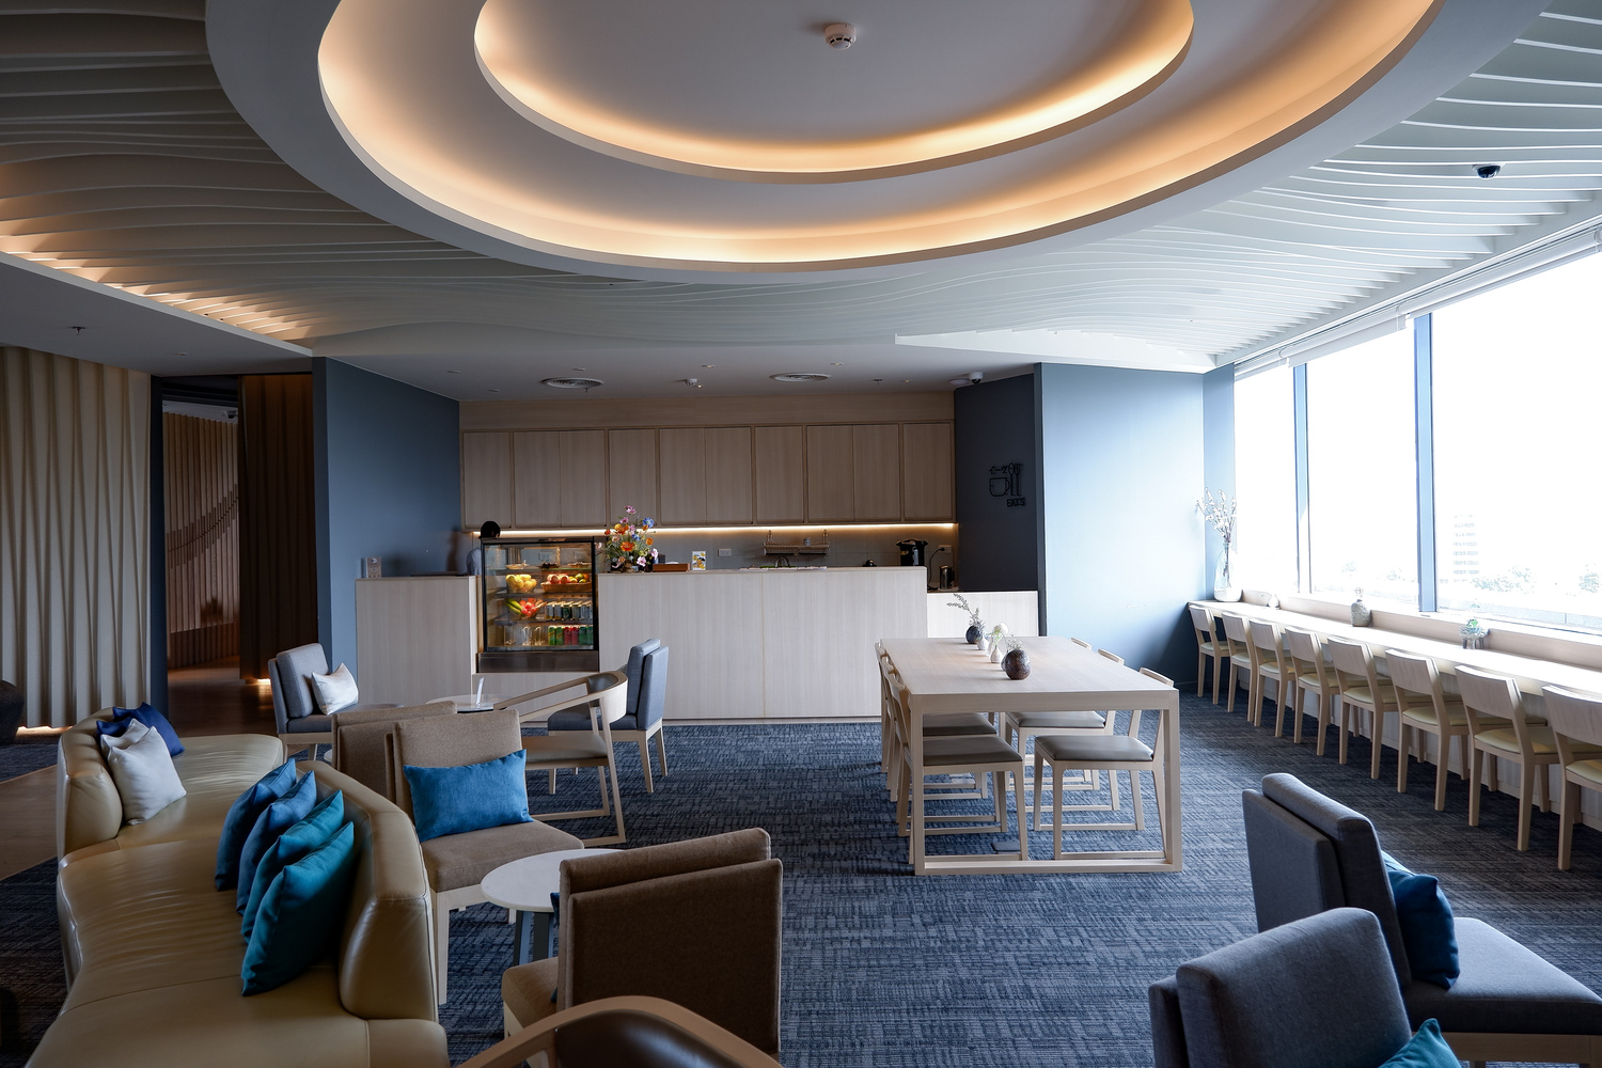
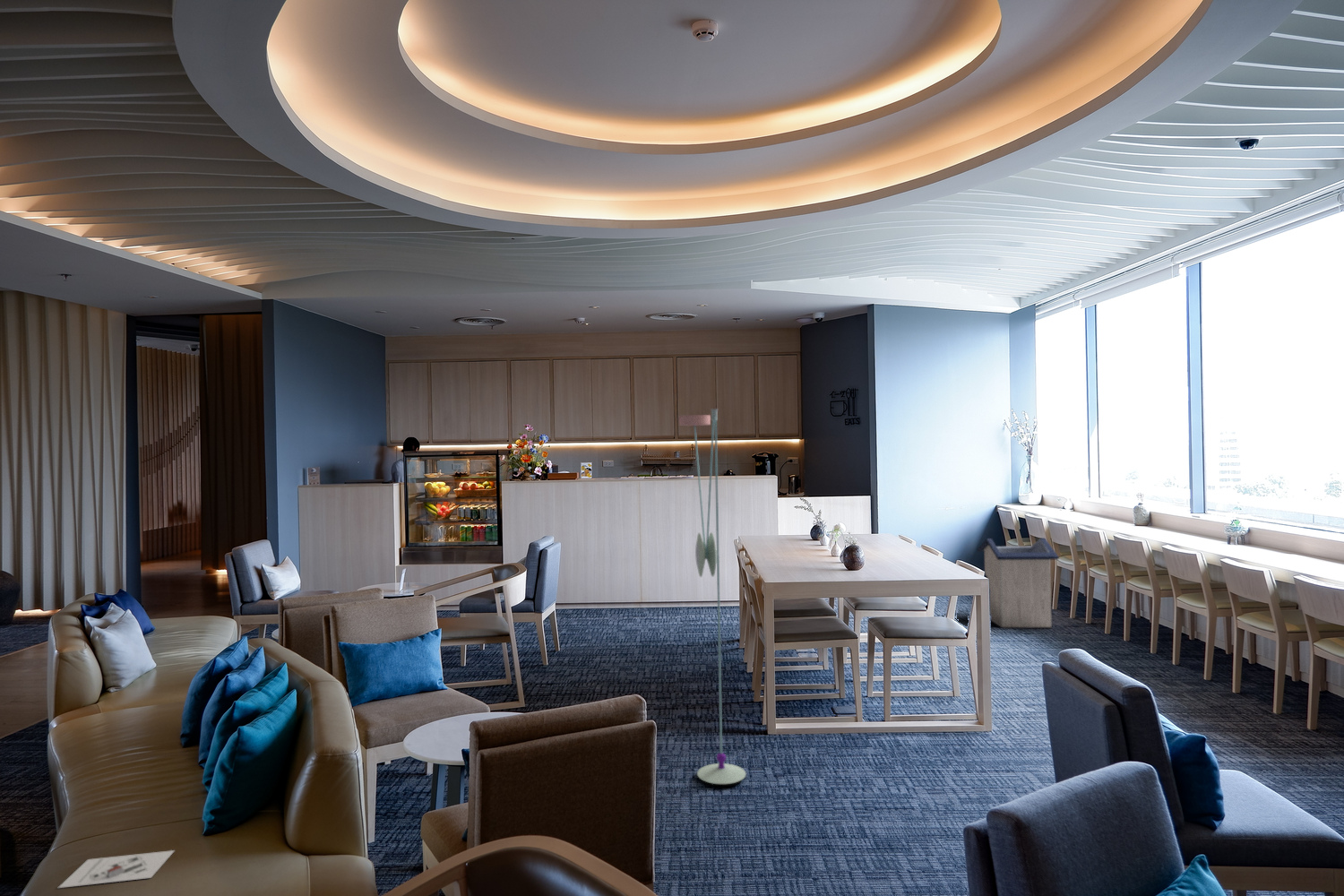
+ architectural model (118, 865)
+ trash can (1016, 580)
+ floor lamp (711, 575)
